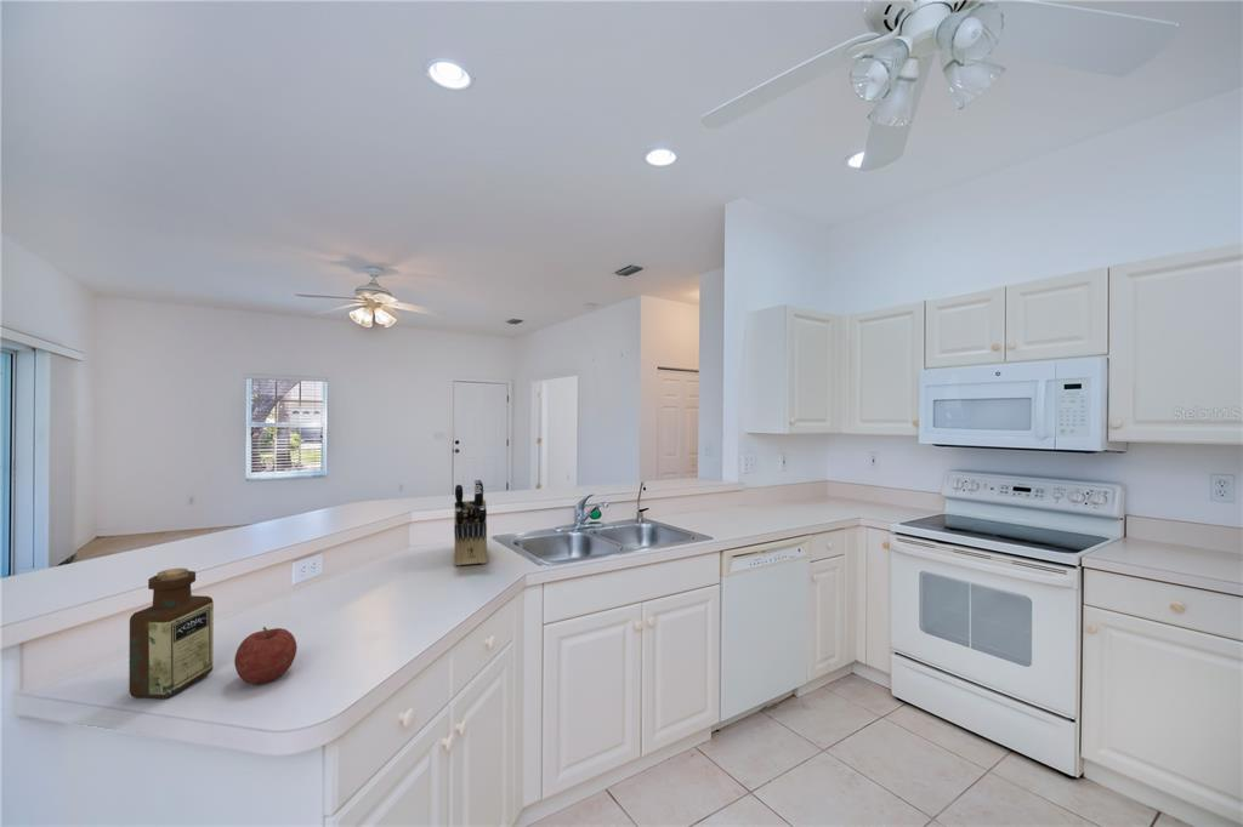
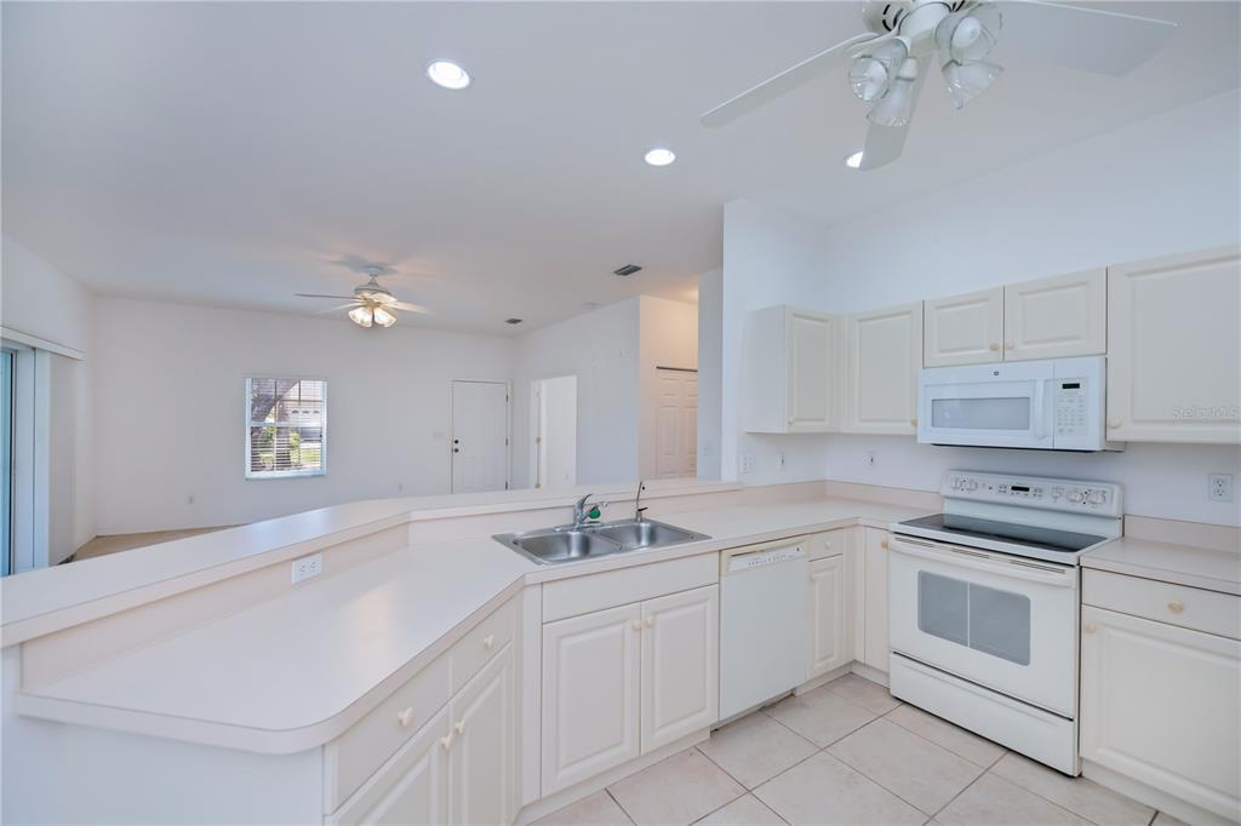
- bottle (172, 627)
- knife block (470, 517)
- fruit (265, 651)
